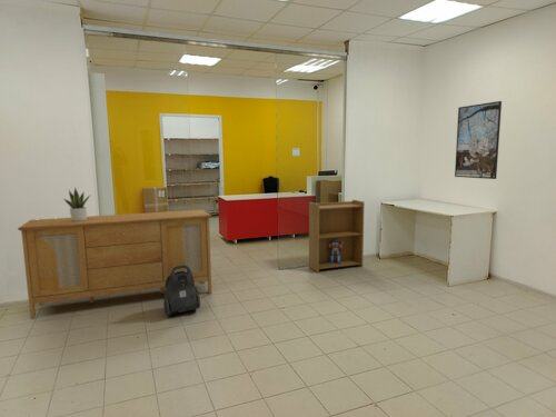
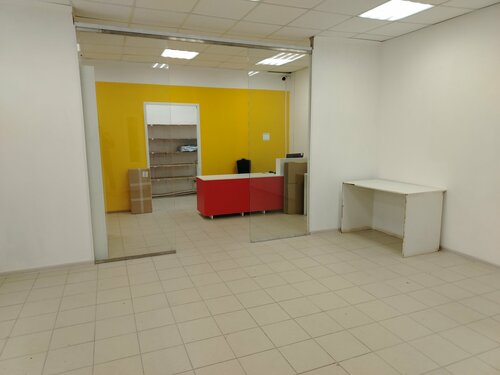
- bookshelf (336, 235)
- vacuum cleaner (180, 288)
- potted plant (78, 202)
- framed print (476, 141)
- sideboard (126, 258)
